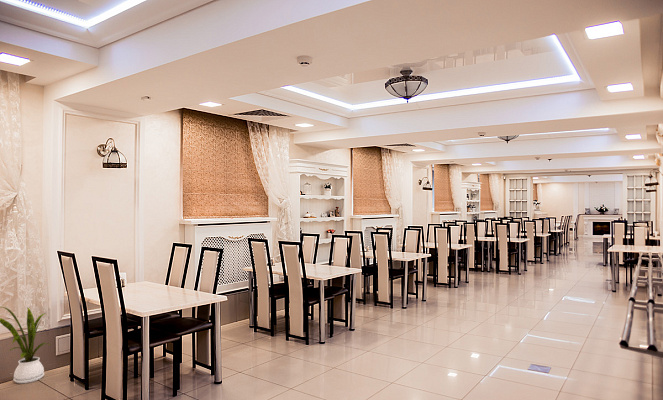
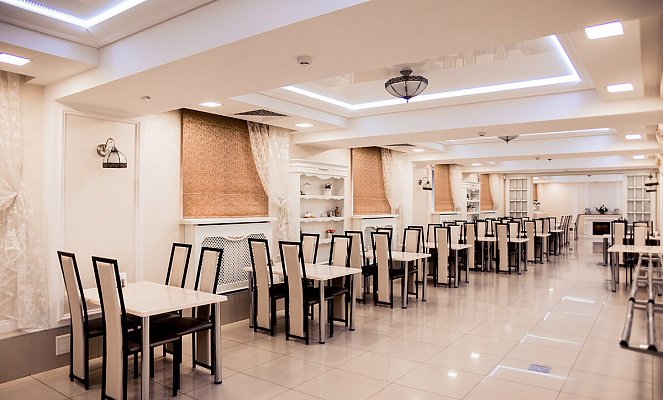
- house plant (25, 340)
